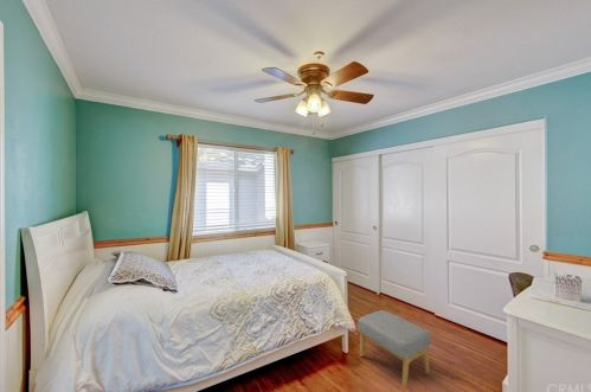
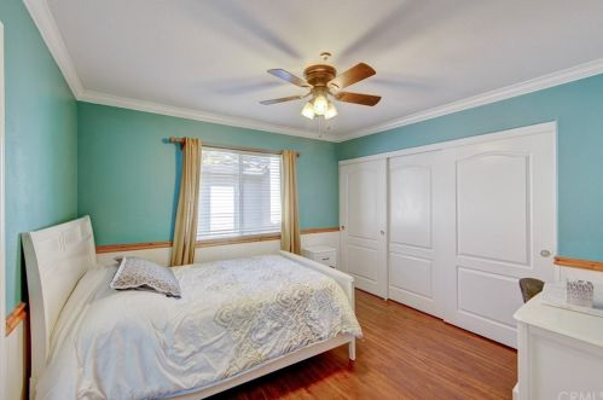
- footstool (392, 342)
